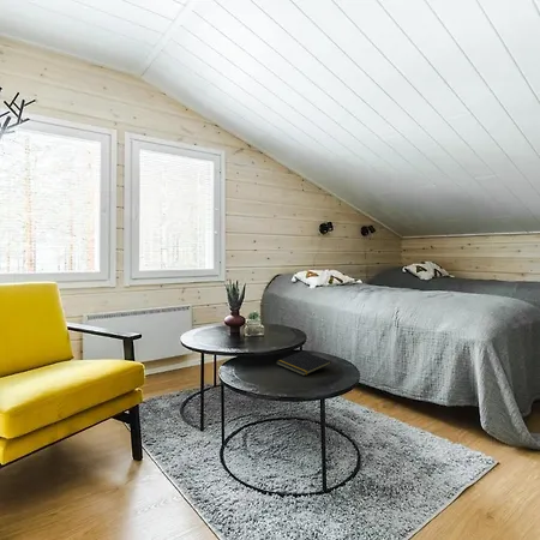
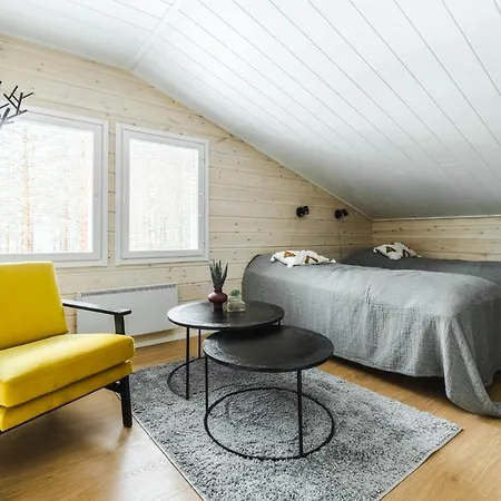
- notepad (302, 362)
